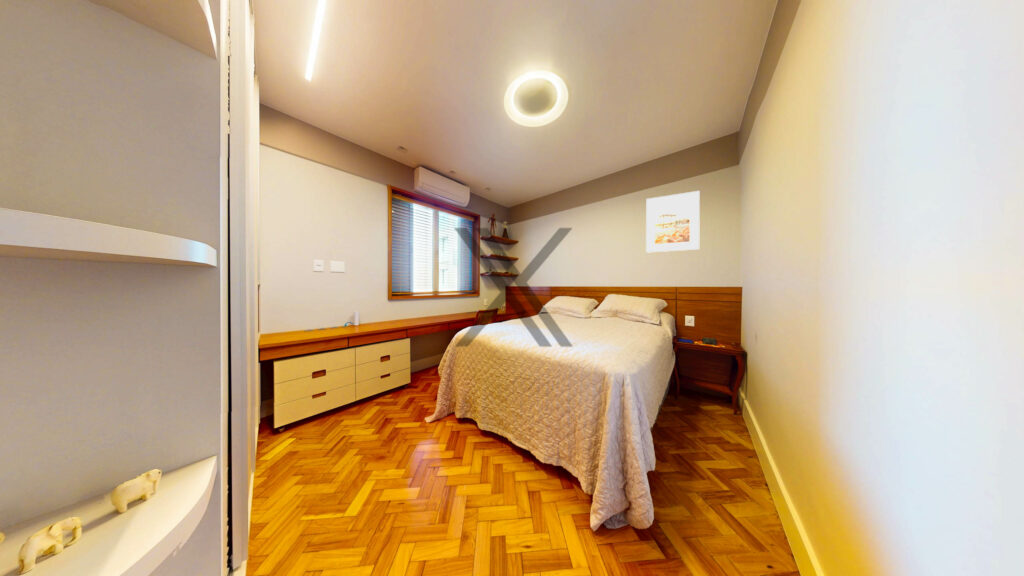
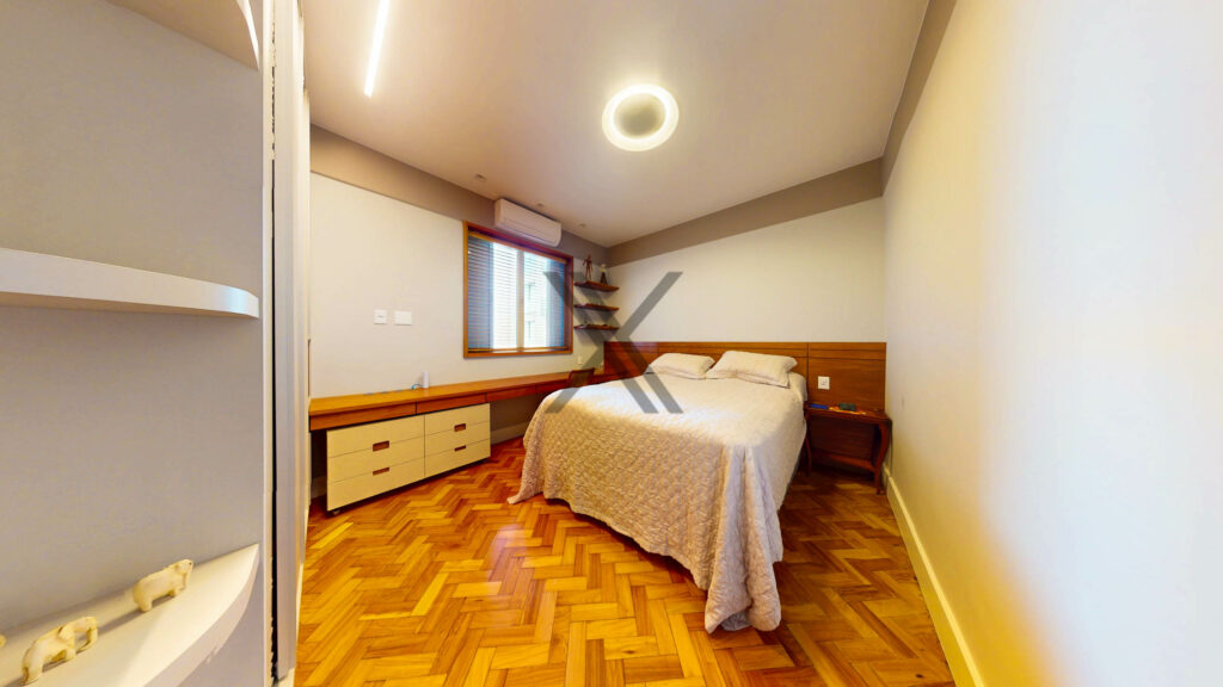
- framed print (671, 223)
